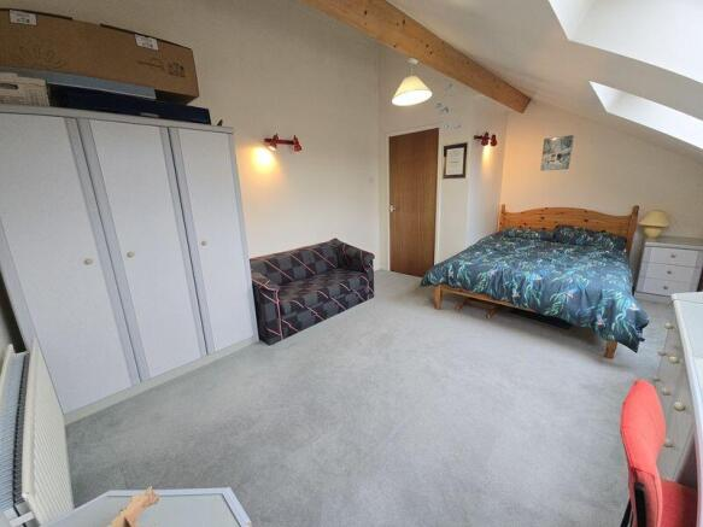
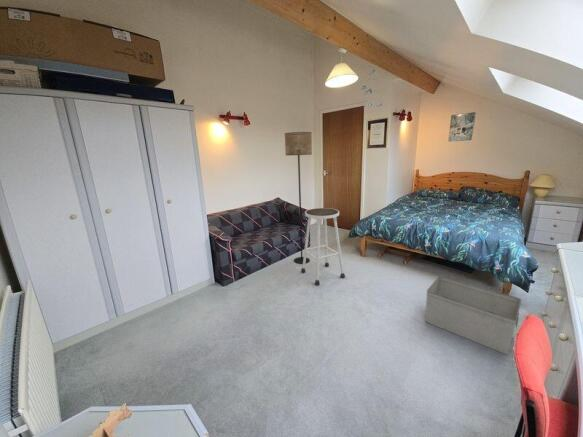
+ floor lamp (300, 200)
+ stool (322, 245)
+ storage bin (469, 311)
